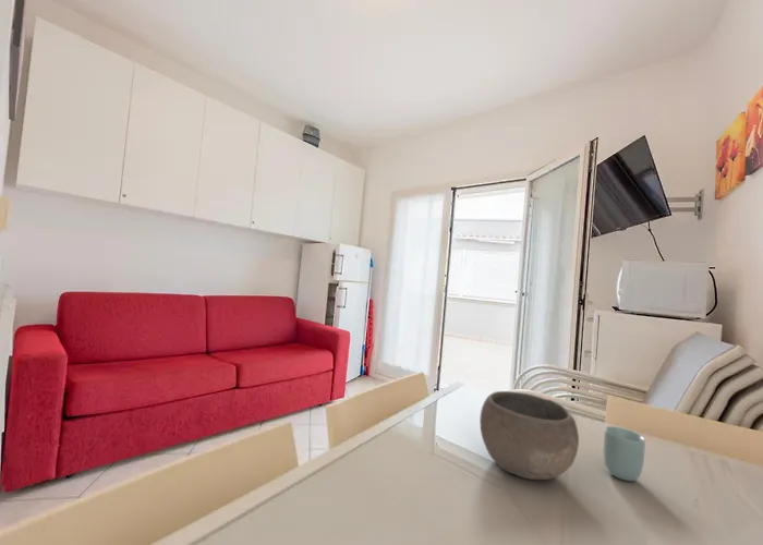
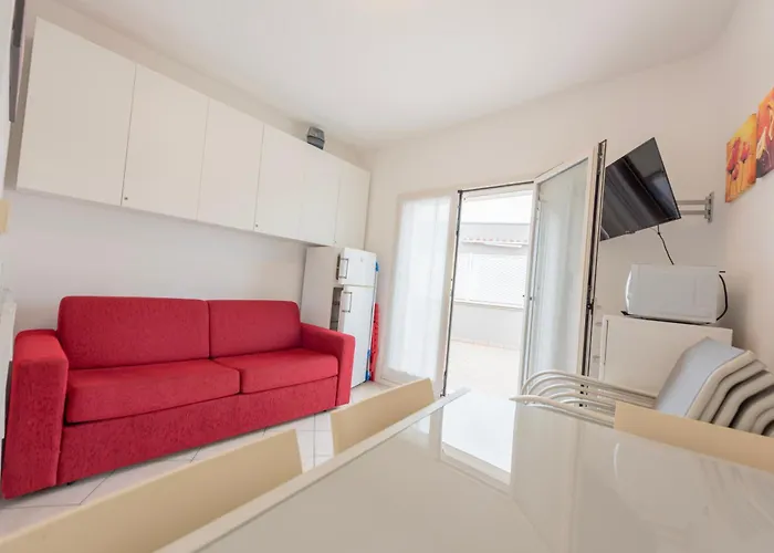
- cup (622, 455)
- bowl (525, 435)
